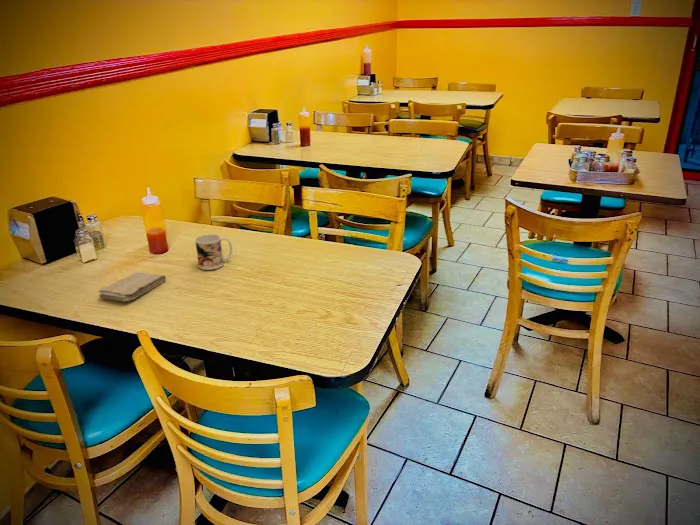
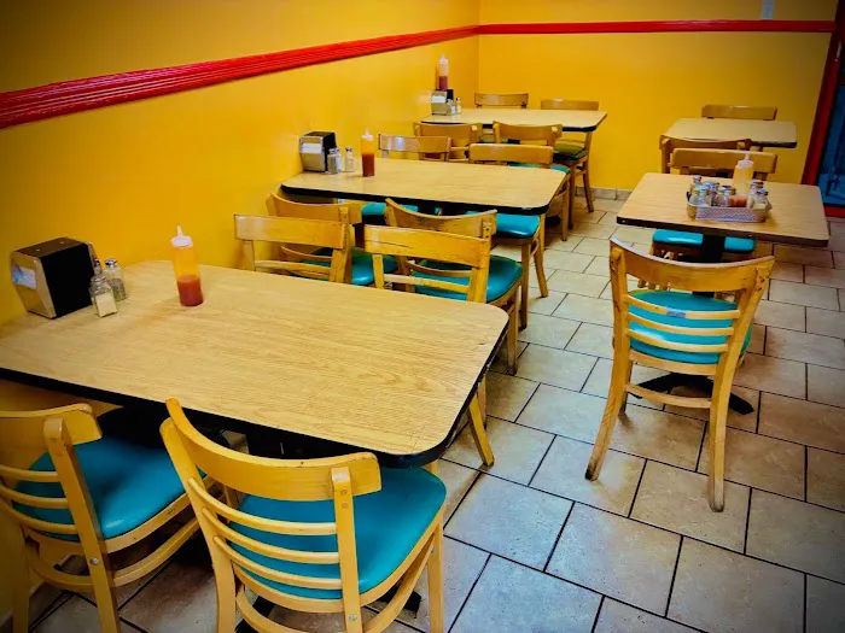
- washcloth (132, 285)
- mug (214, 250)
